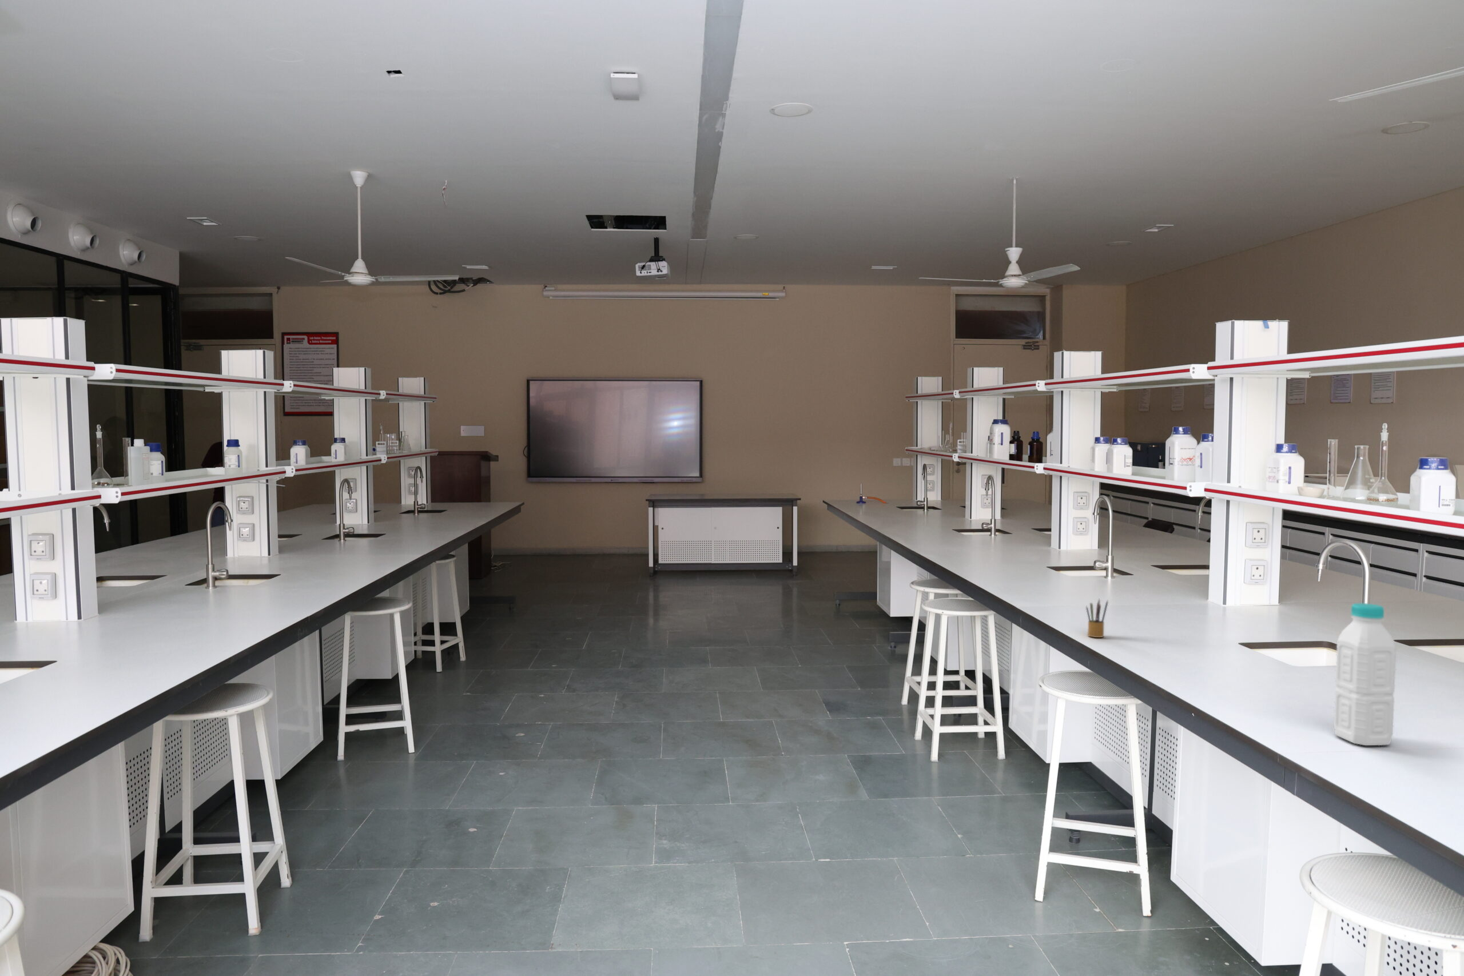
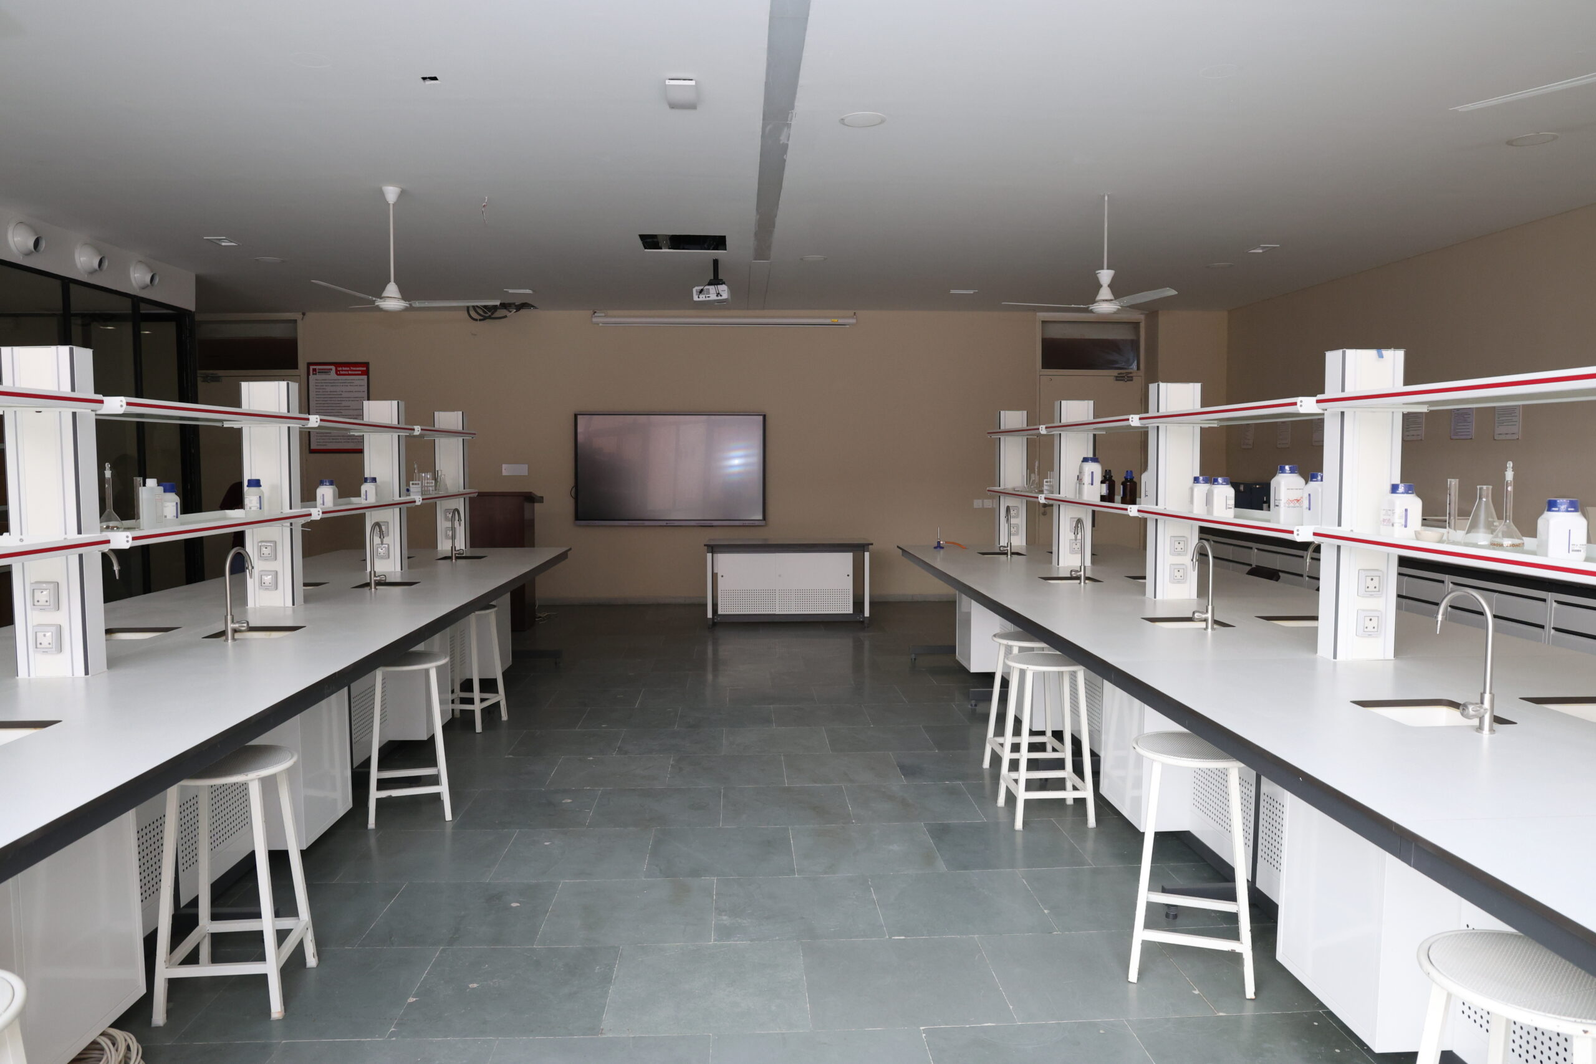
- pencil box (1097, 618)
- plastic bottle (1365, 672)
